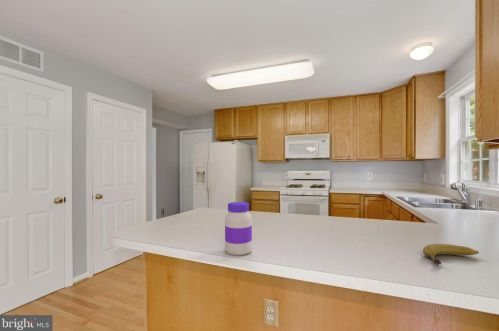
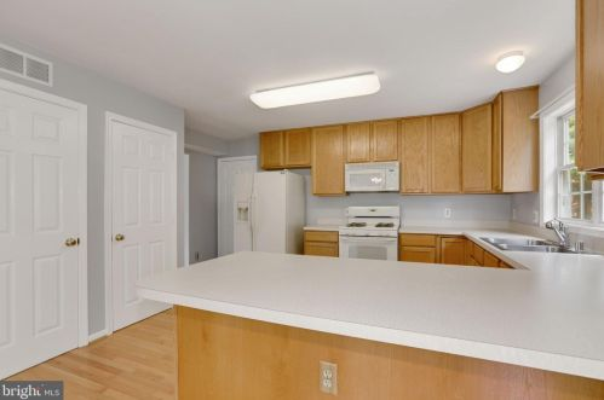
- jar (238, 227)
- fruit (452, 253)
